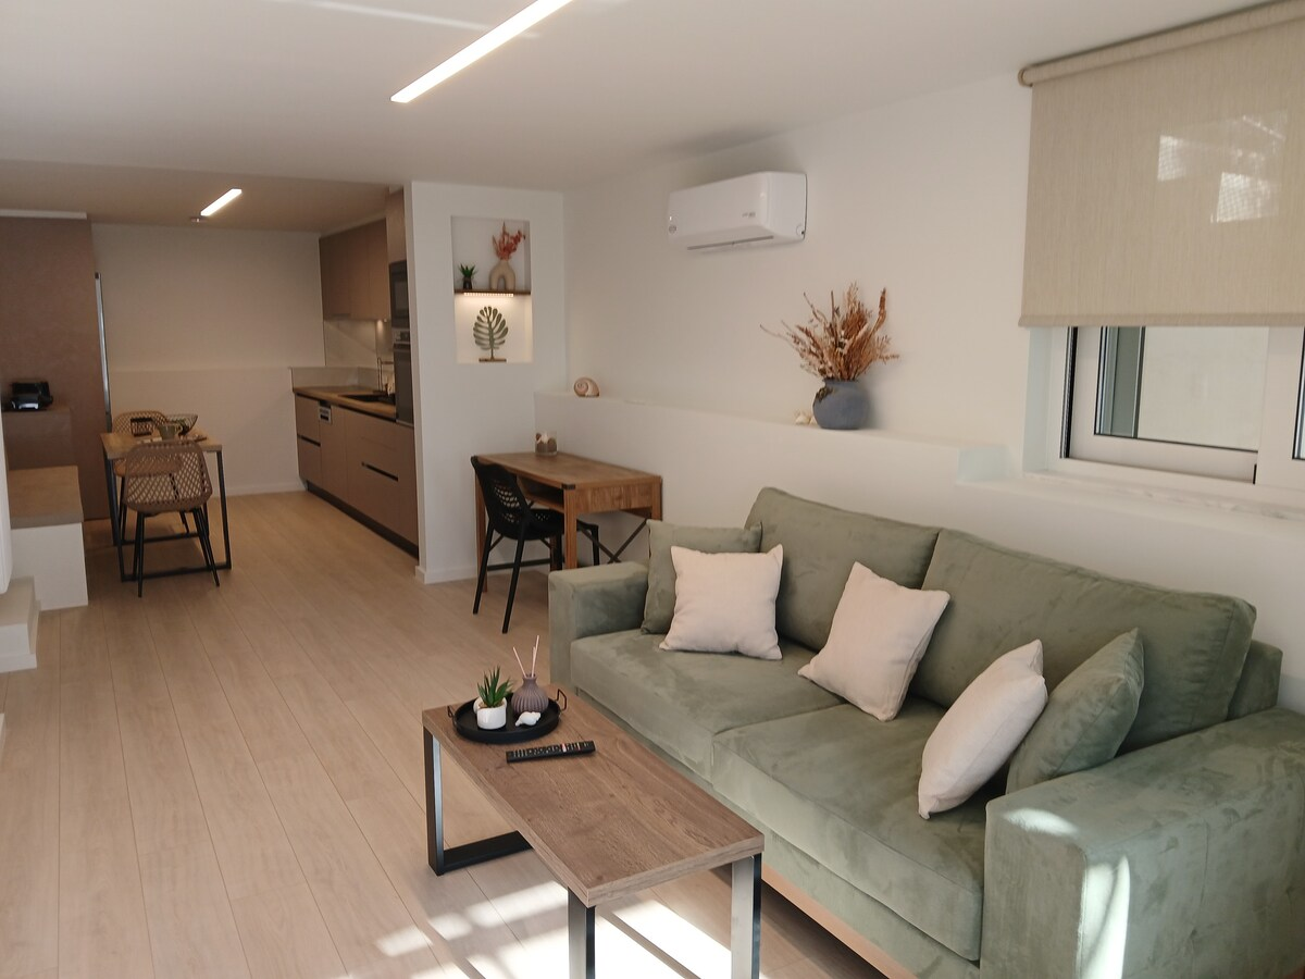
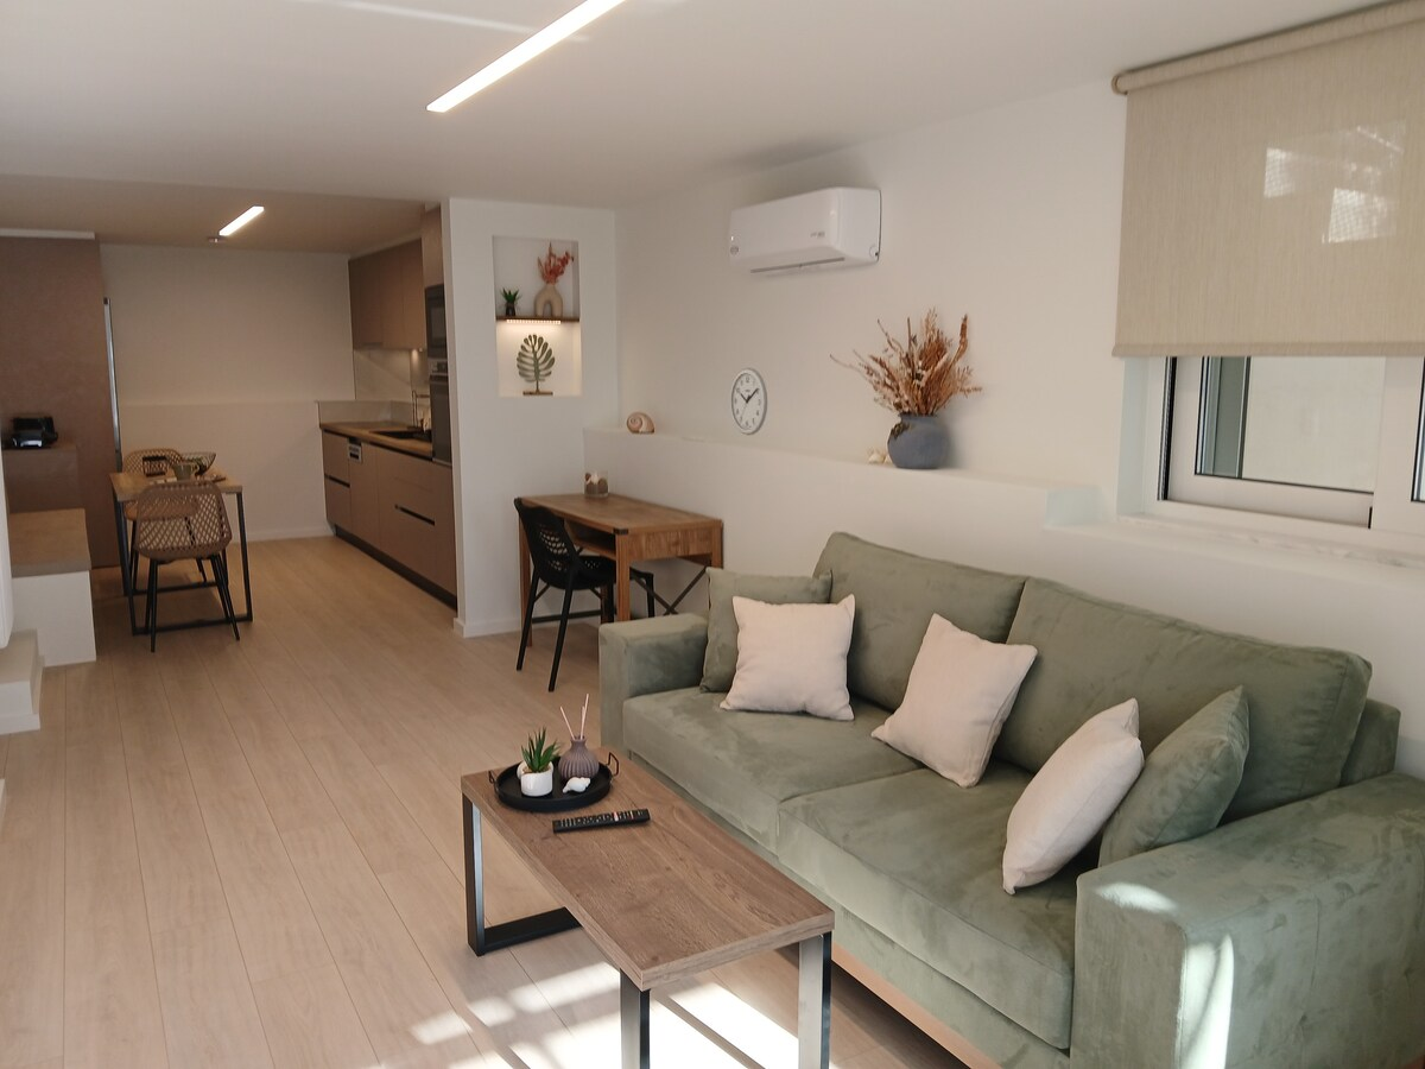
+ wall clock (747, 401)
